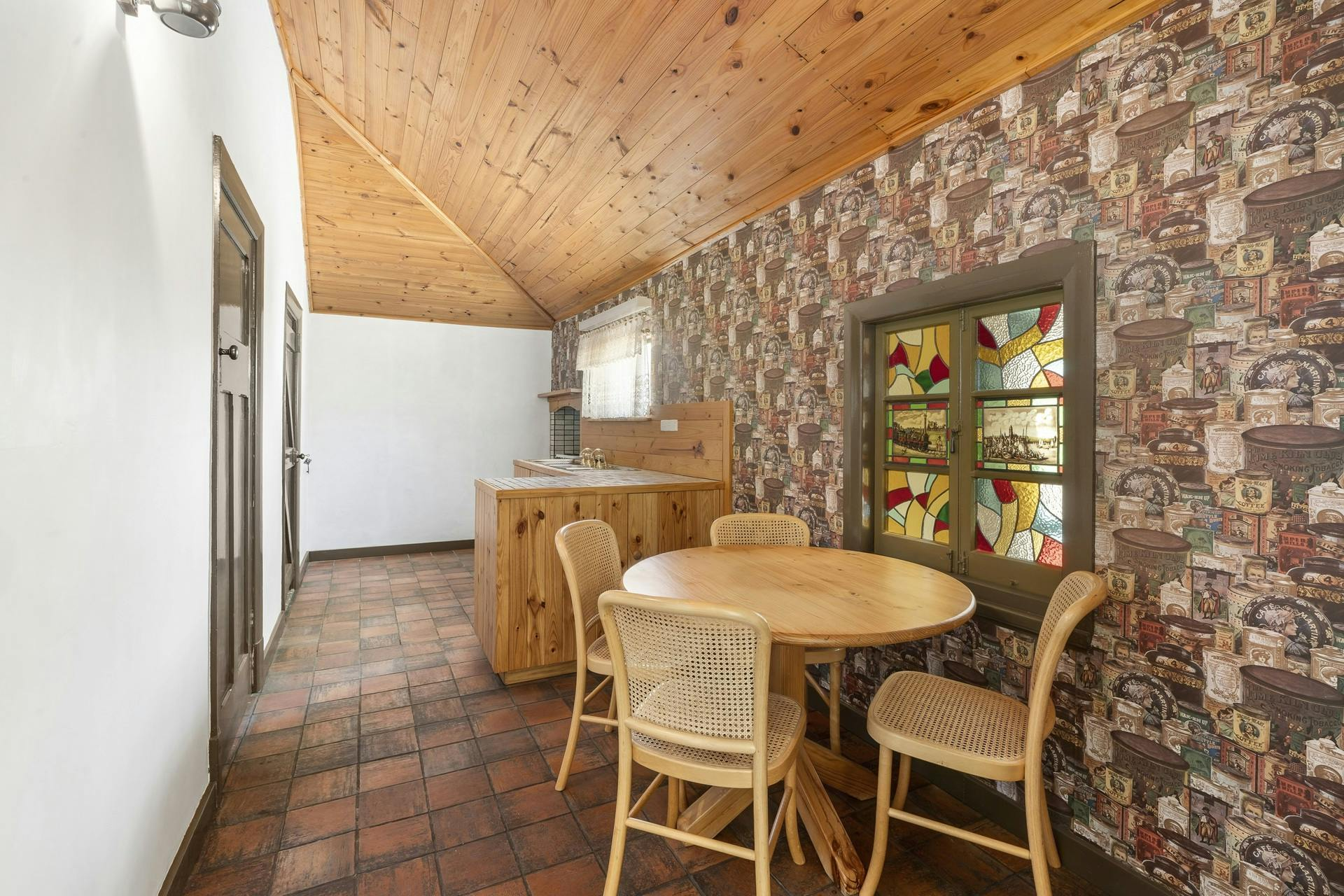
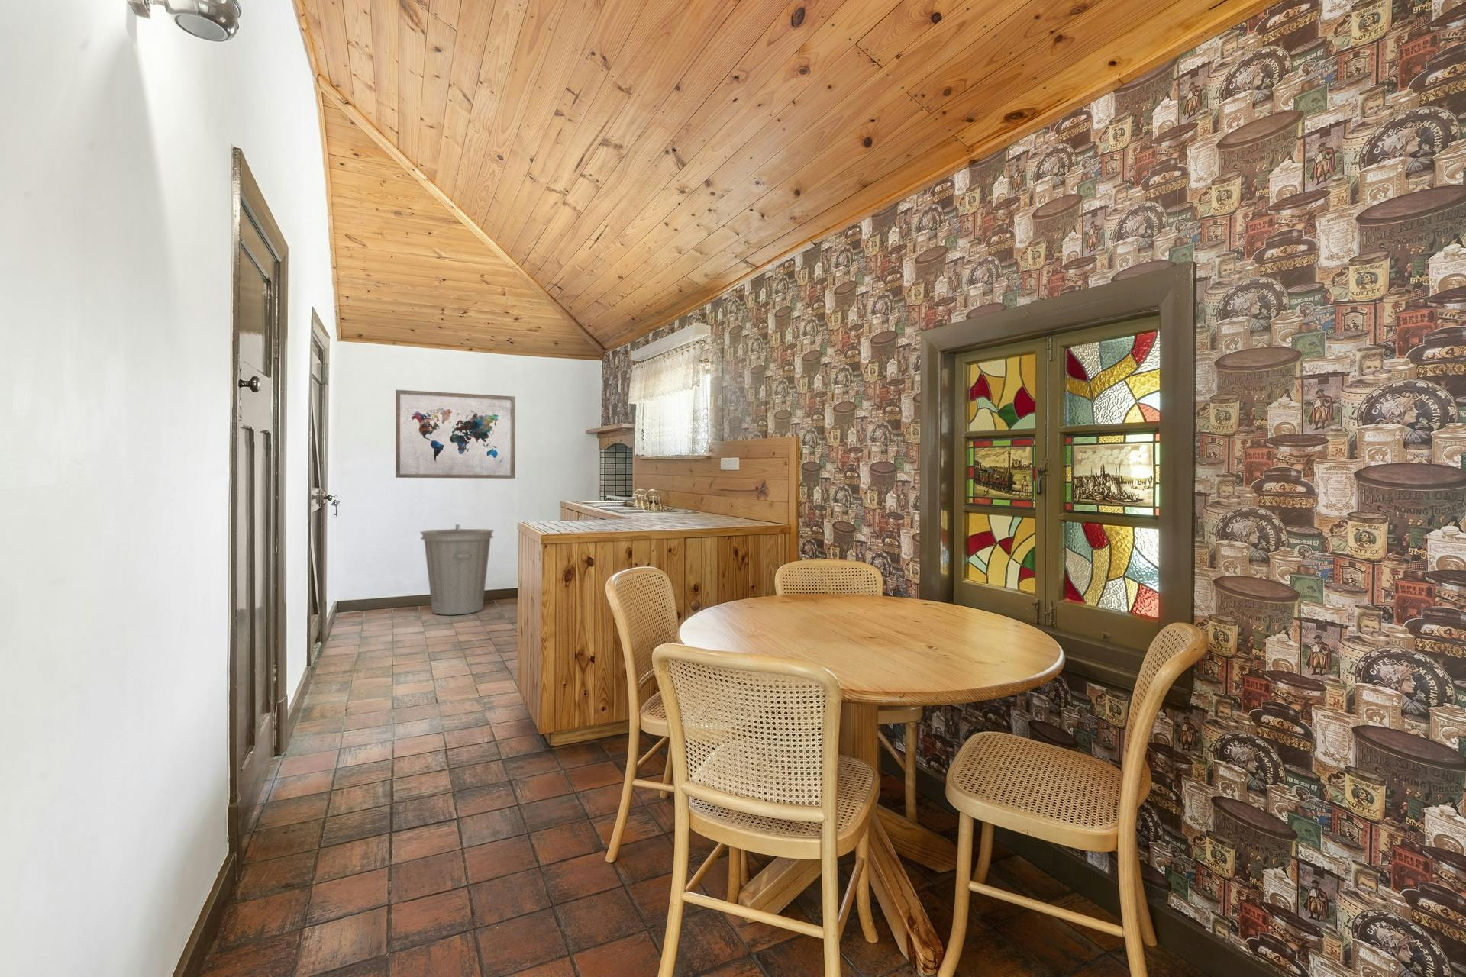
+ trash can (457, 567)
+ wall art (457, 435)
